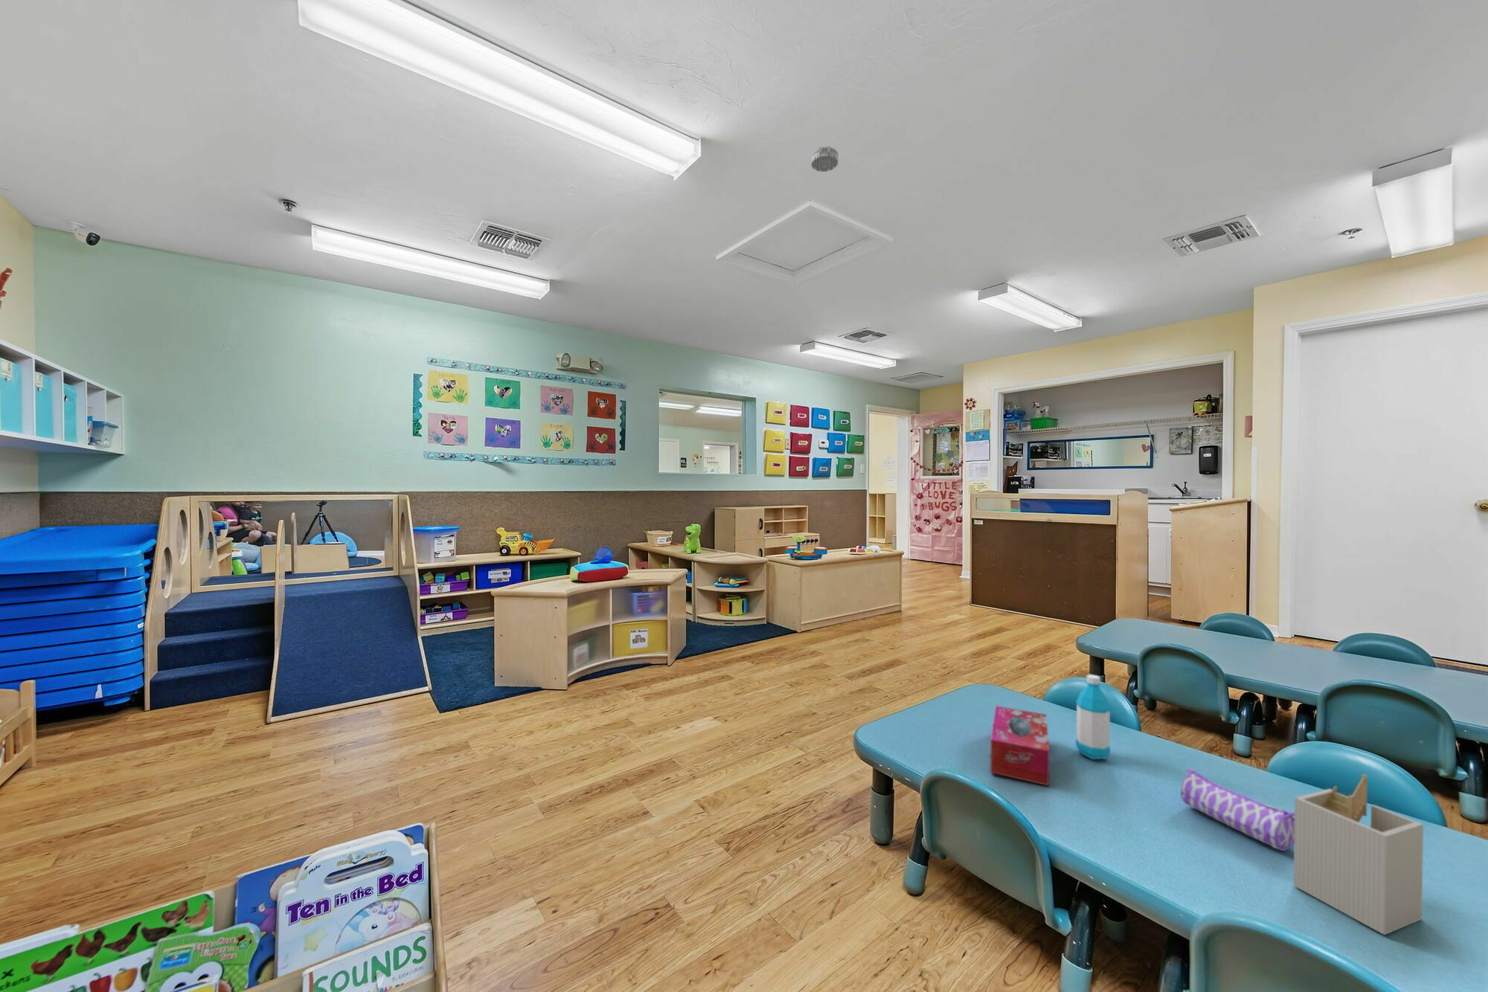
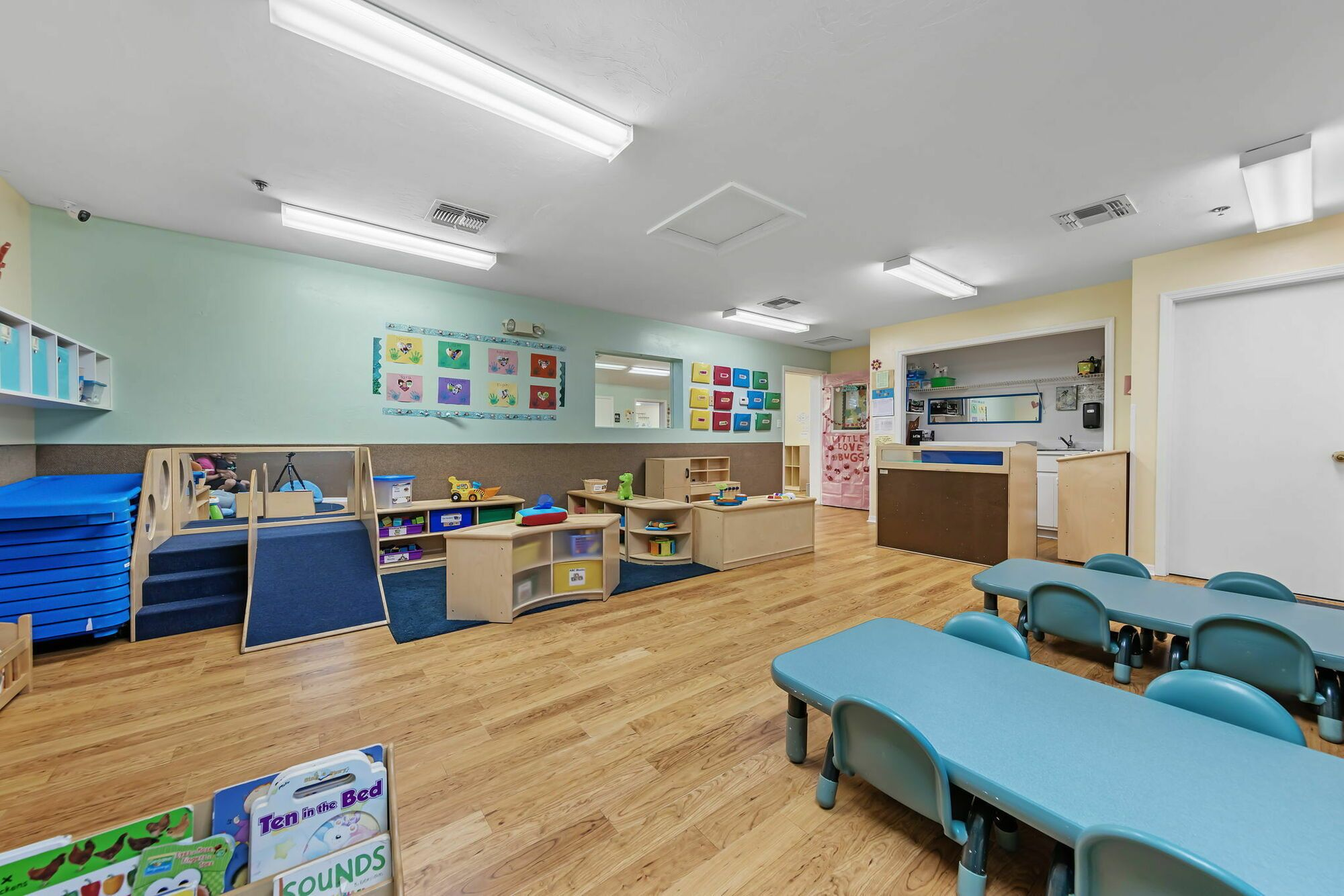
- utensil holder (1355, 841)
- water bottle (1093, 715)
- smoke detector (825, 158)
- pencil case (1236, 808)
- tissue box (1020, 742)
